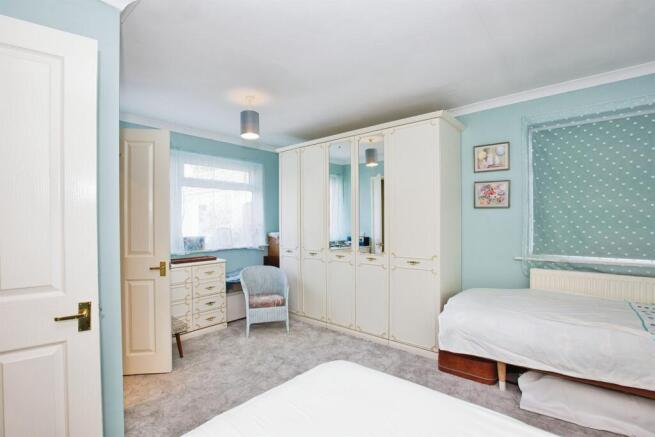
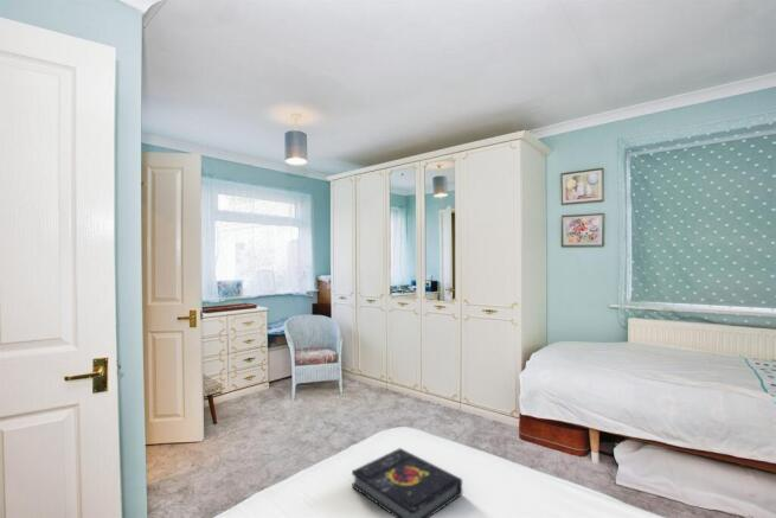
+ book (405, 481)
